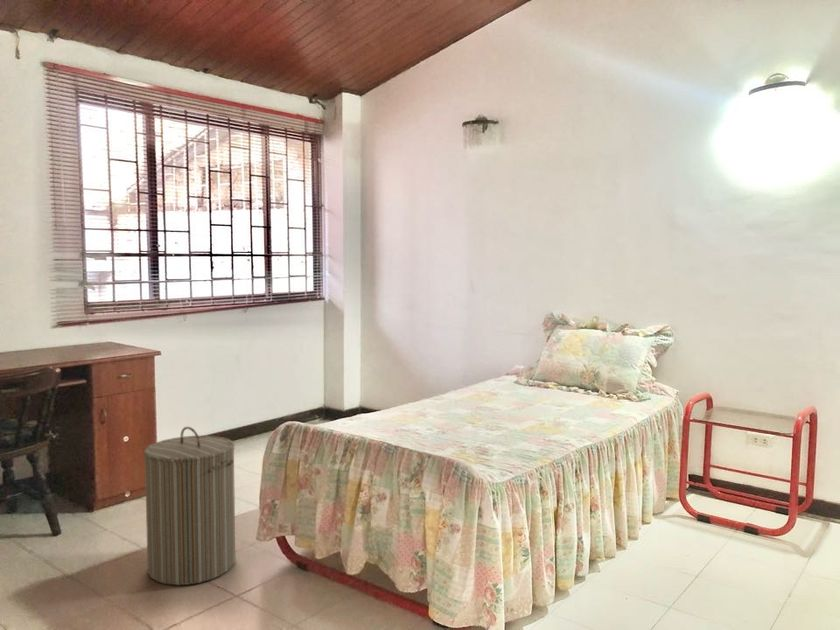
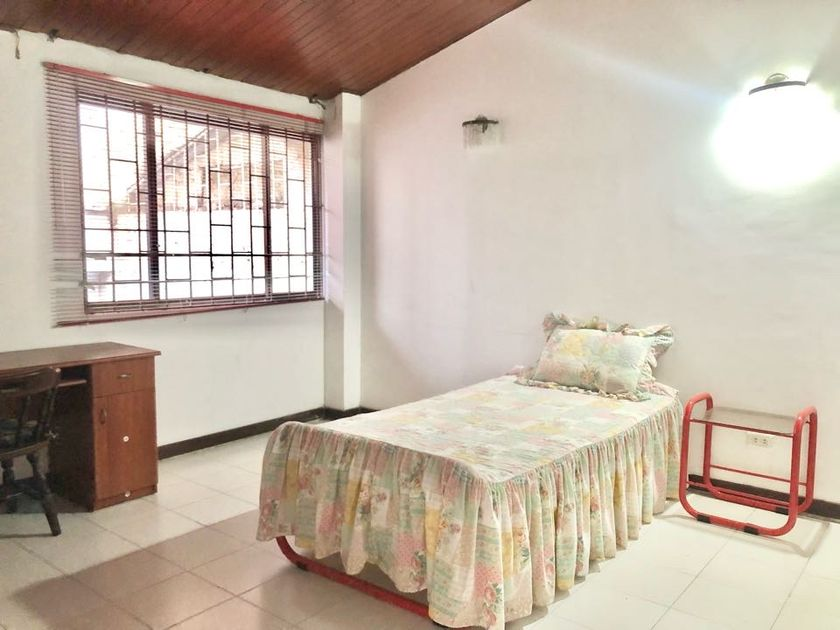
- laundry hamper (191, 496)
